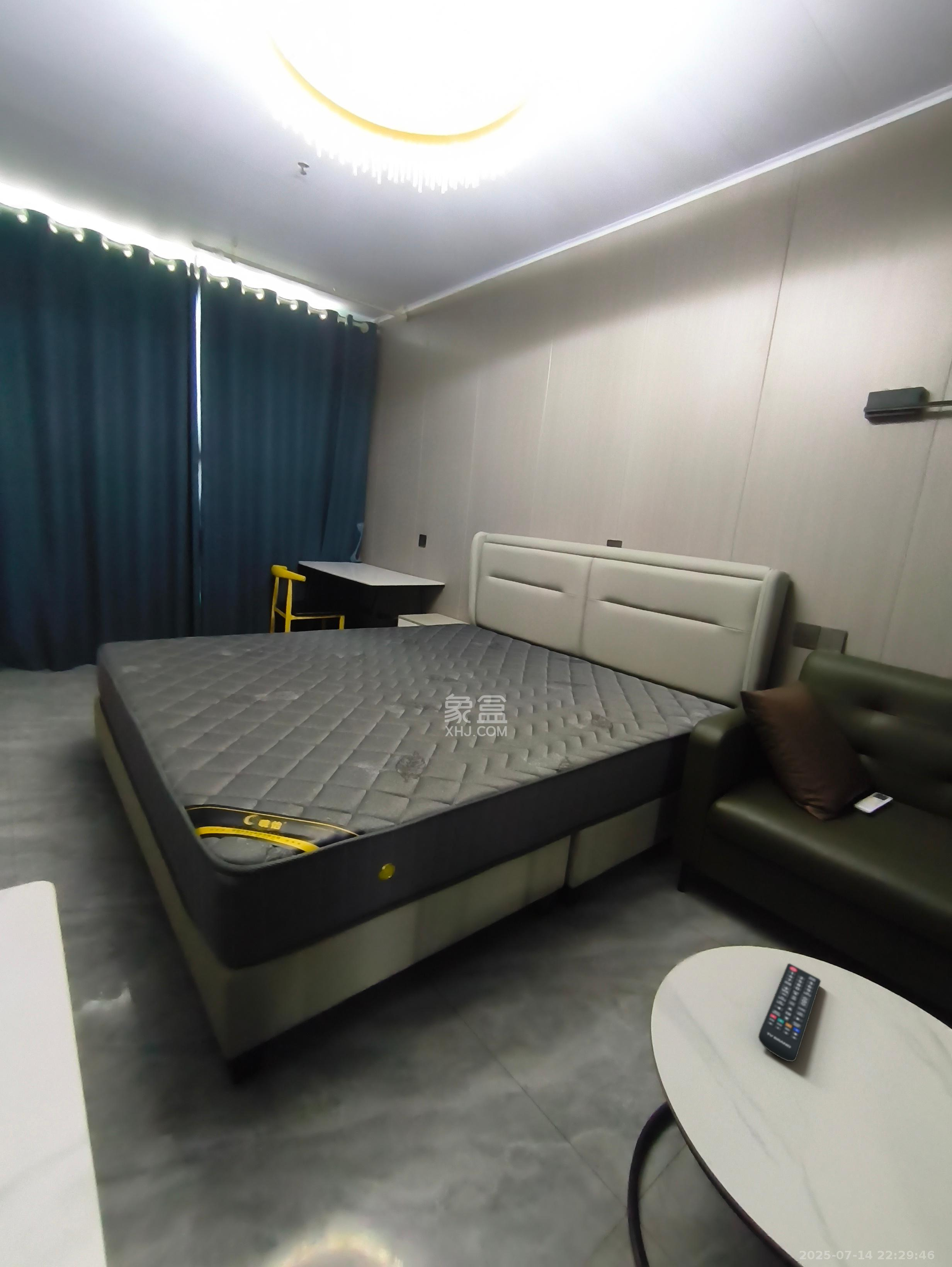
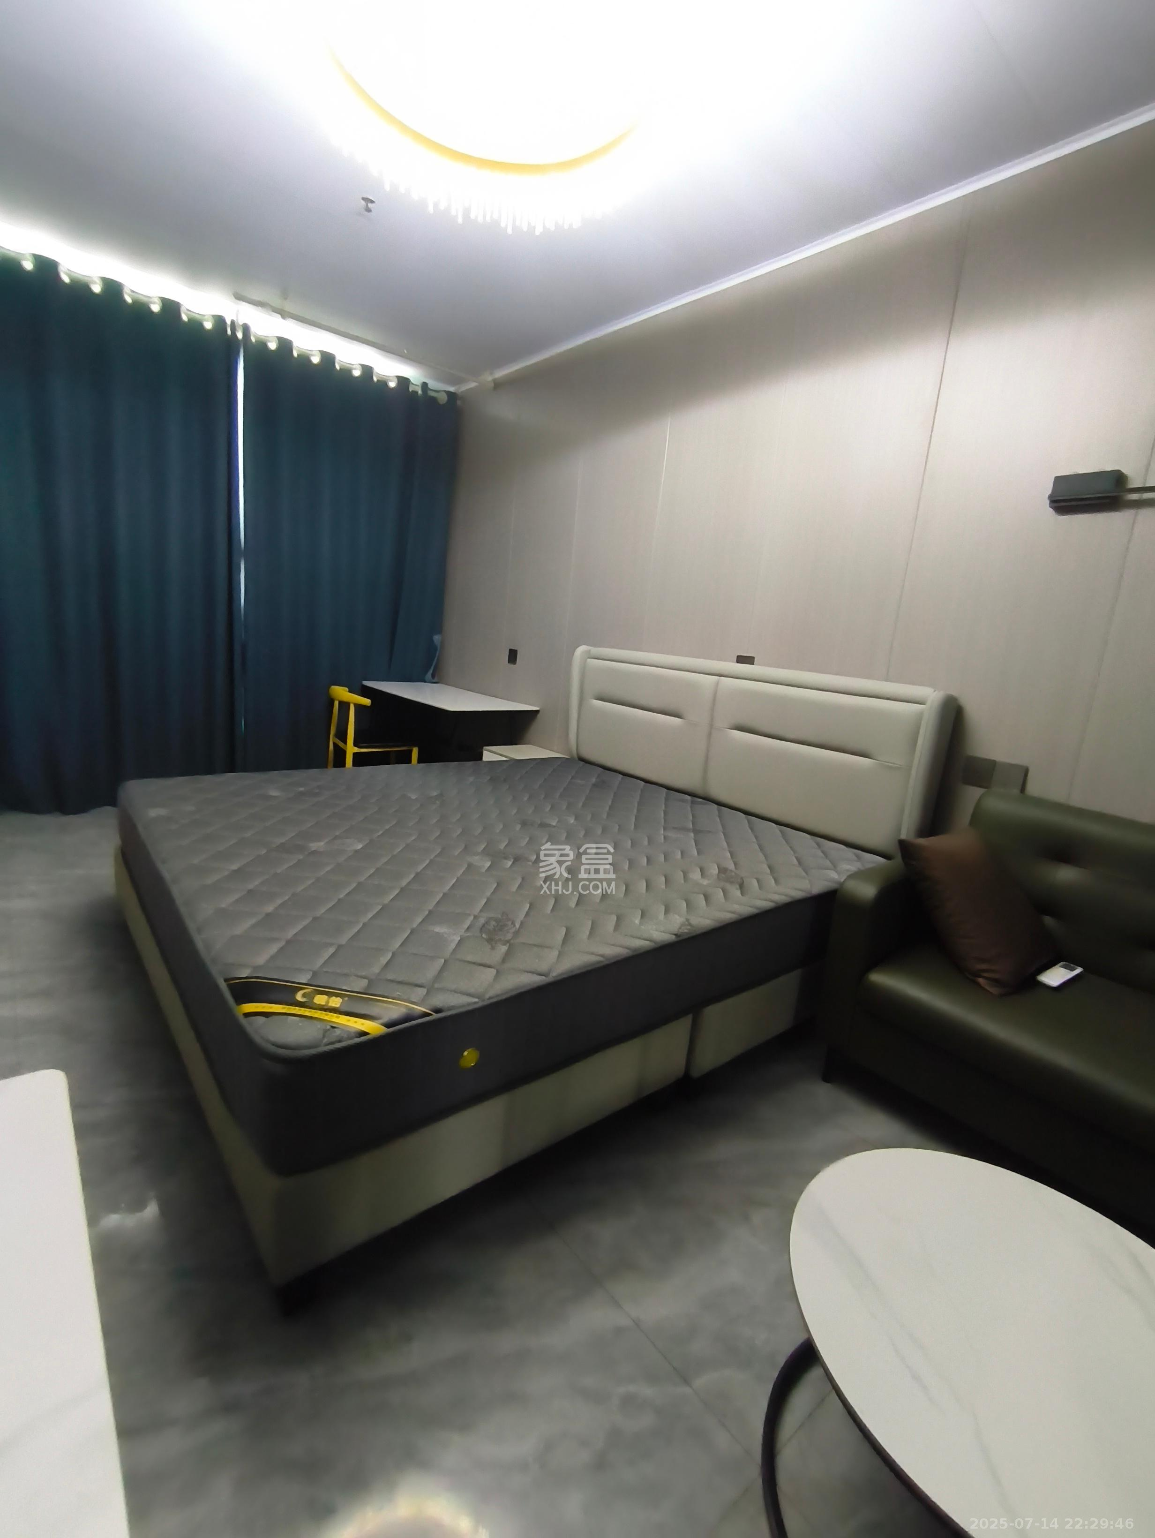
- remote control (791, 1008)
